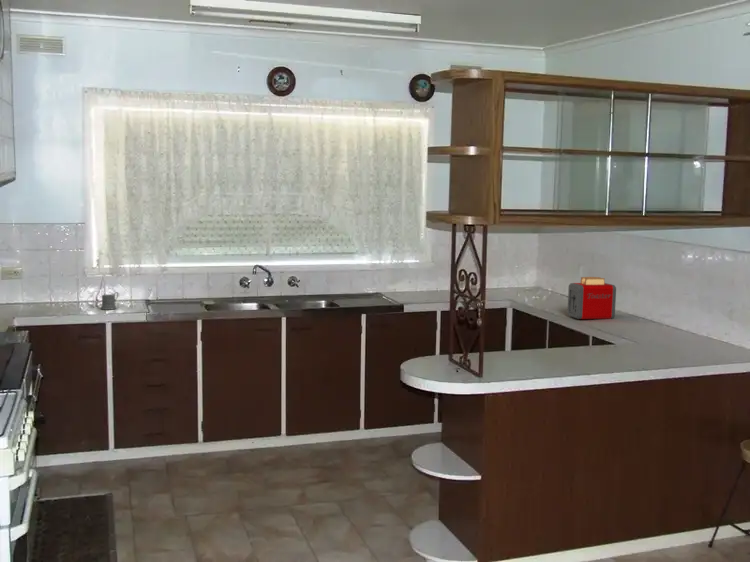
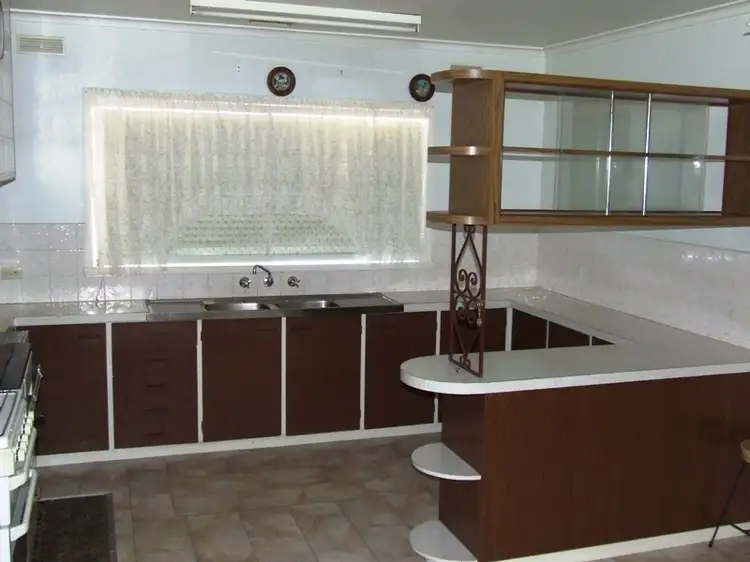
- mug (110, 300)
- toaster (591, 297)
